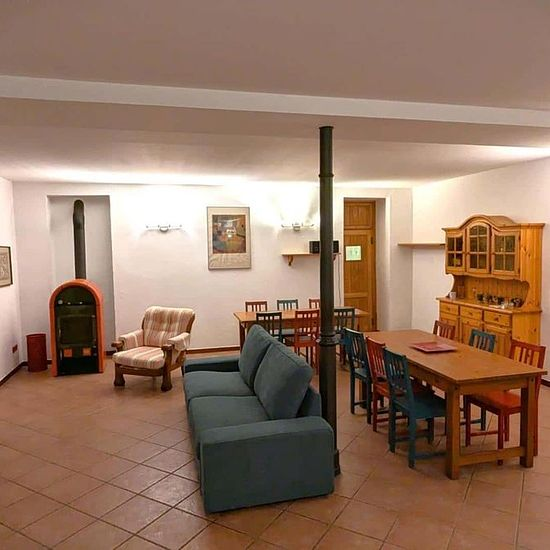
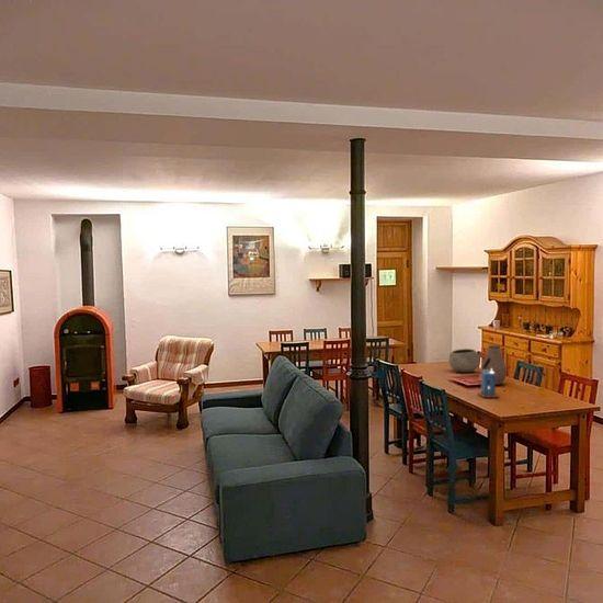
+ candle (488, 382)
+ vase (493, 364)
+ bowl (464, 361)
